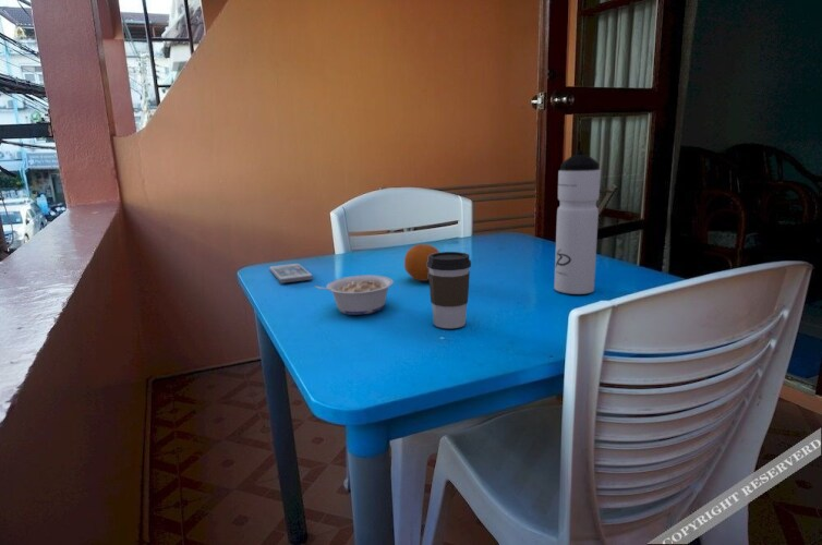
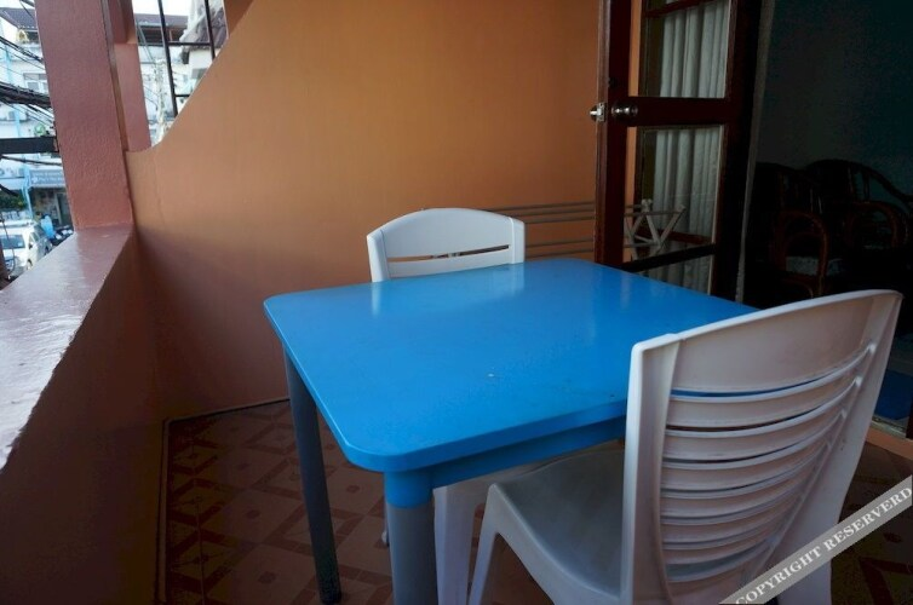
- fruit (423, 263)
- coffee cup (449, 290)
- water bottle (577, 221)
- legume (359, 293)
- smartphone (290, 272)
